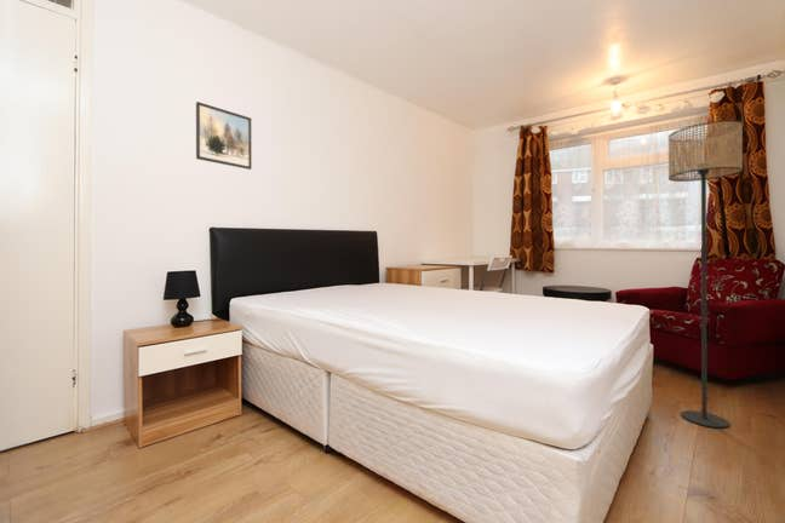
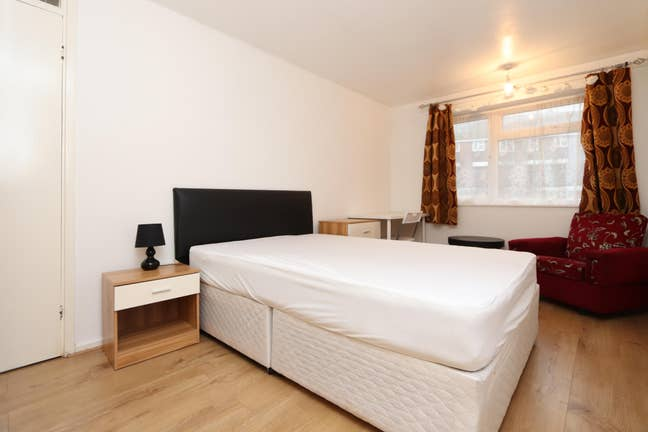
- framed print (224, 137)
- floor lamp (704, 275)
